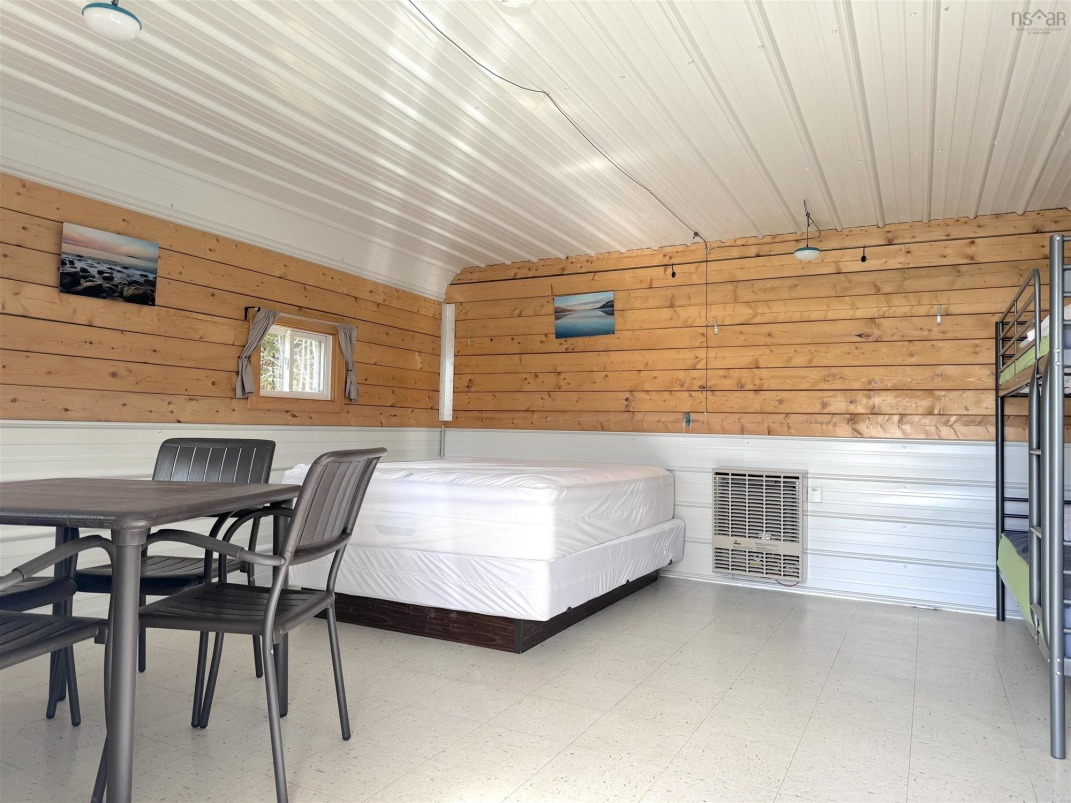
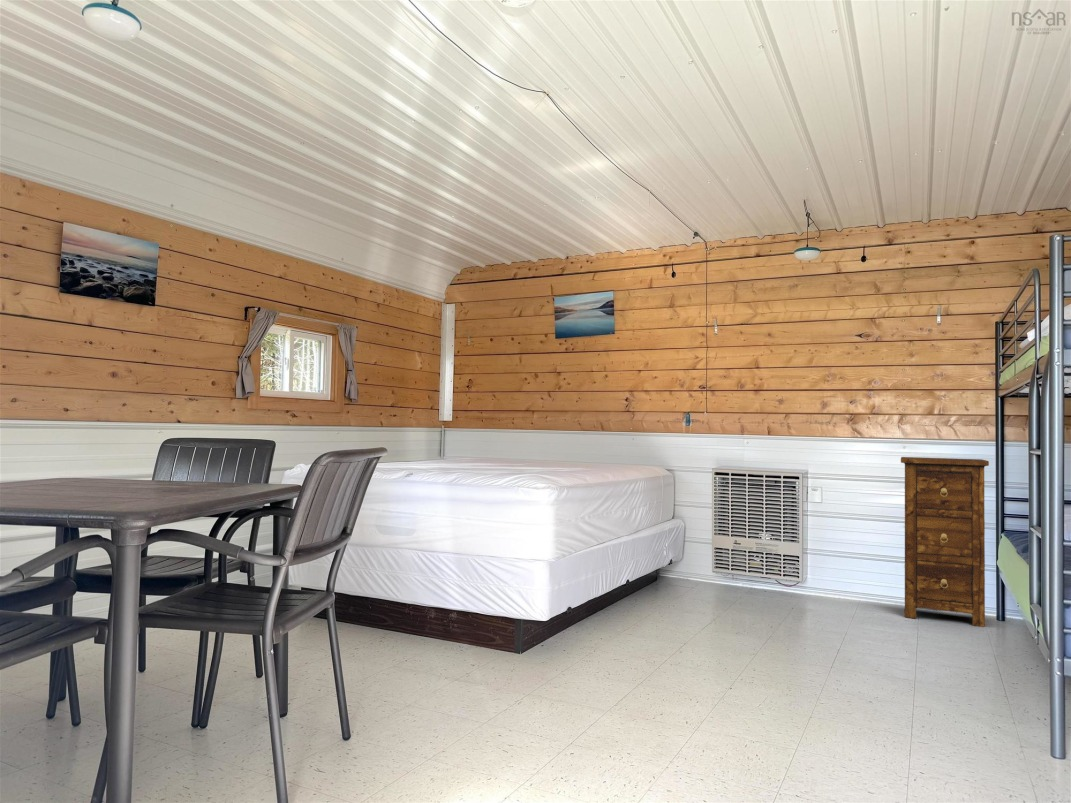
+ cabinet (942, 537)
